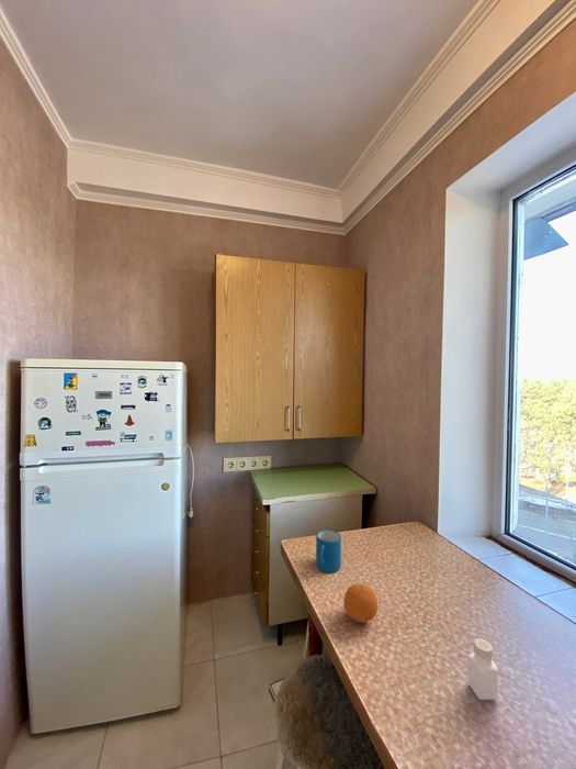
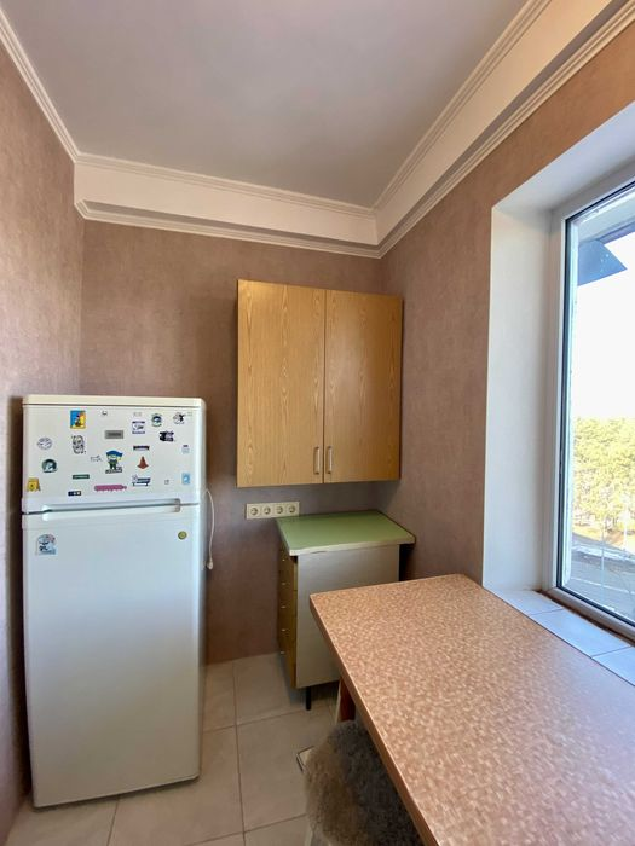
- fruit (360, 603)
- mug (326, 553)
- pepper shaker (483, 668)
